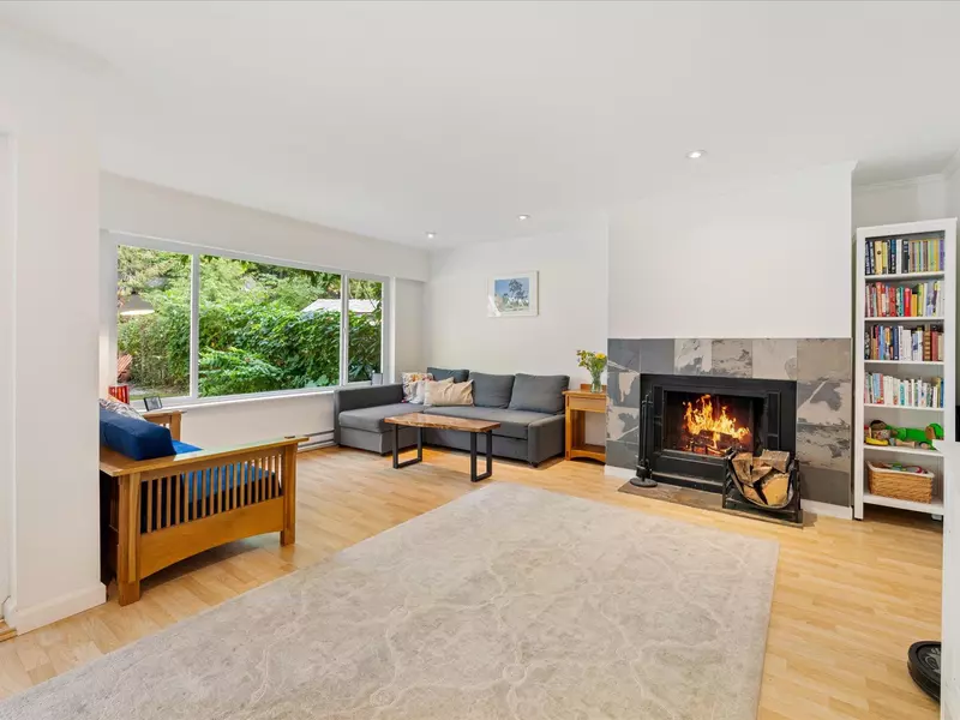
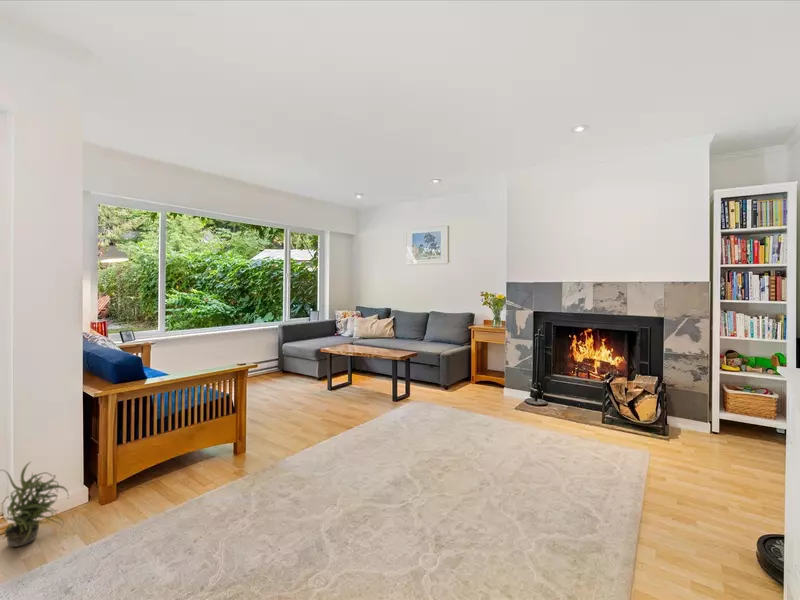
+ potted plant (30, 502)
